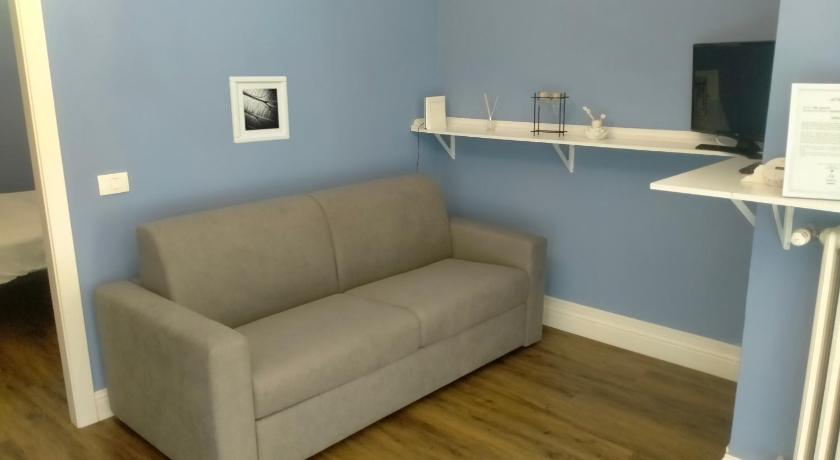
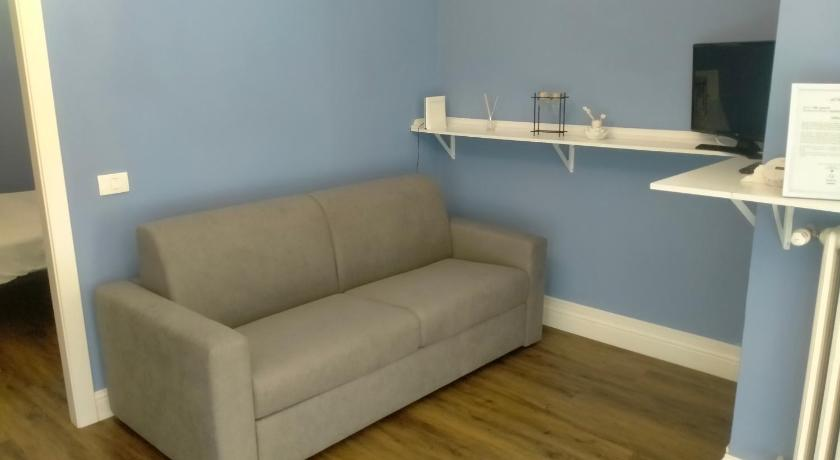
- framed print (260, 109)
